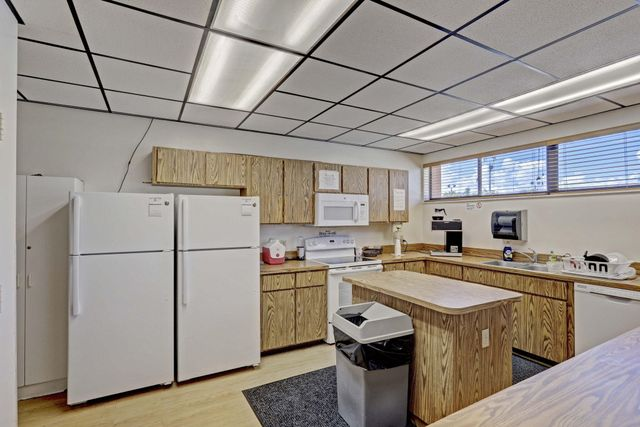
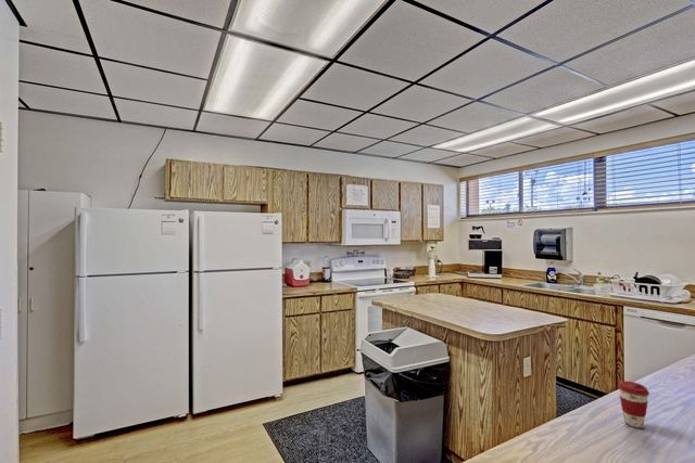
+ coffee cup (633, 404)
